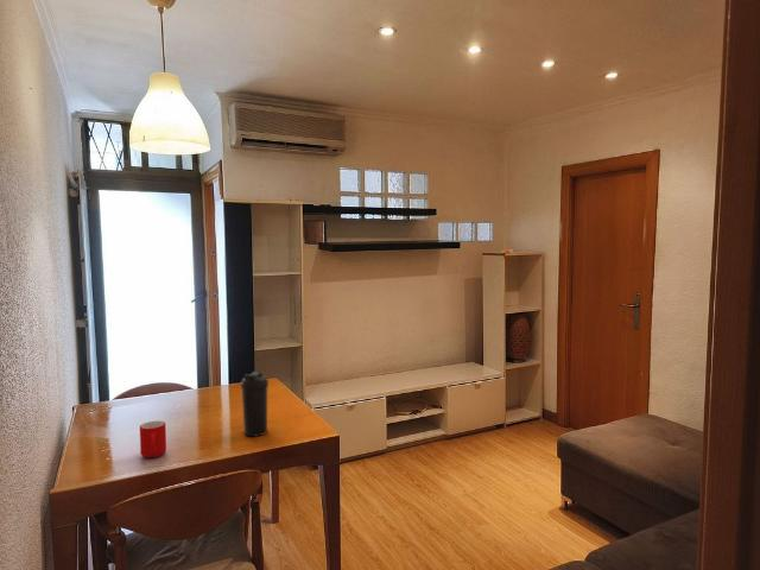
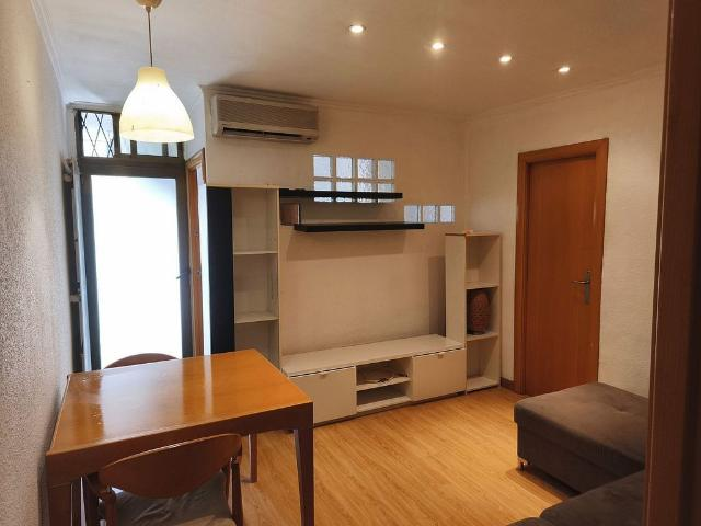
- water bottle (254, 403)
- cup (153, 441)
